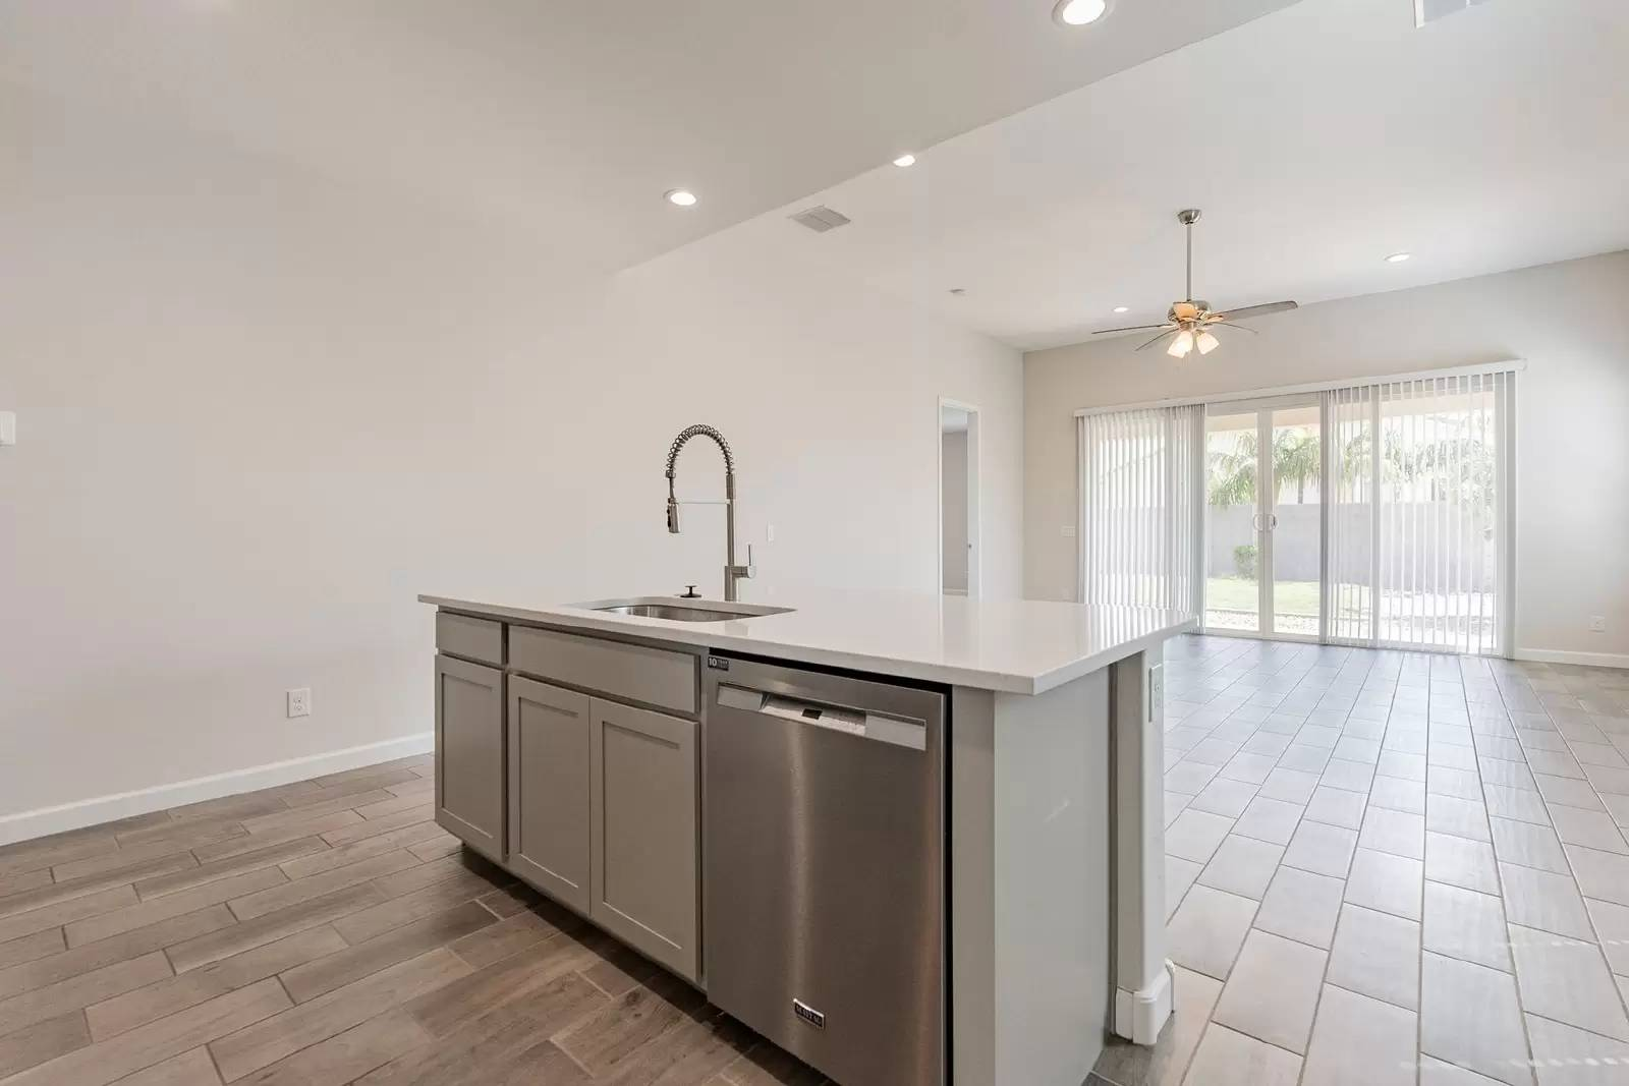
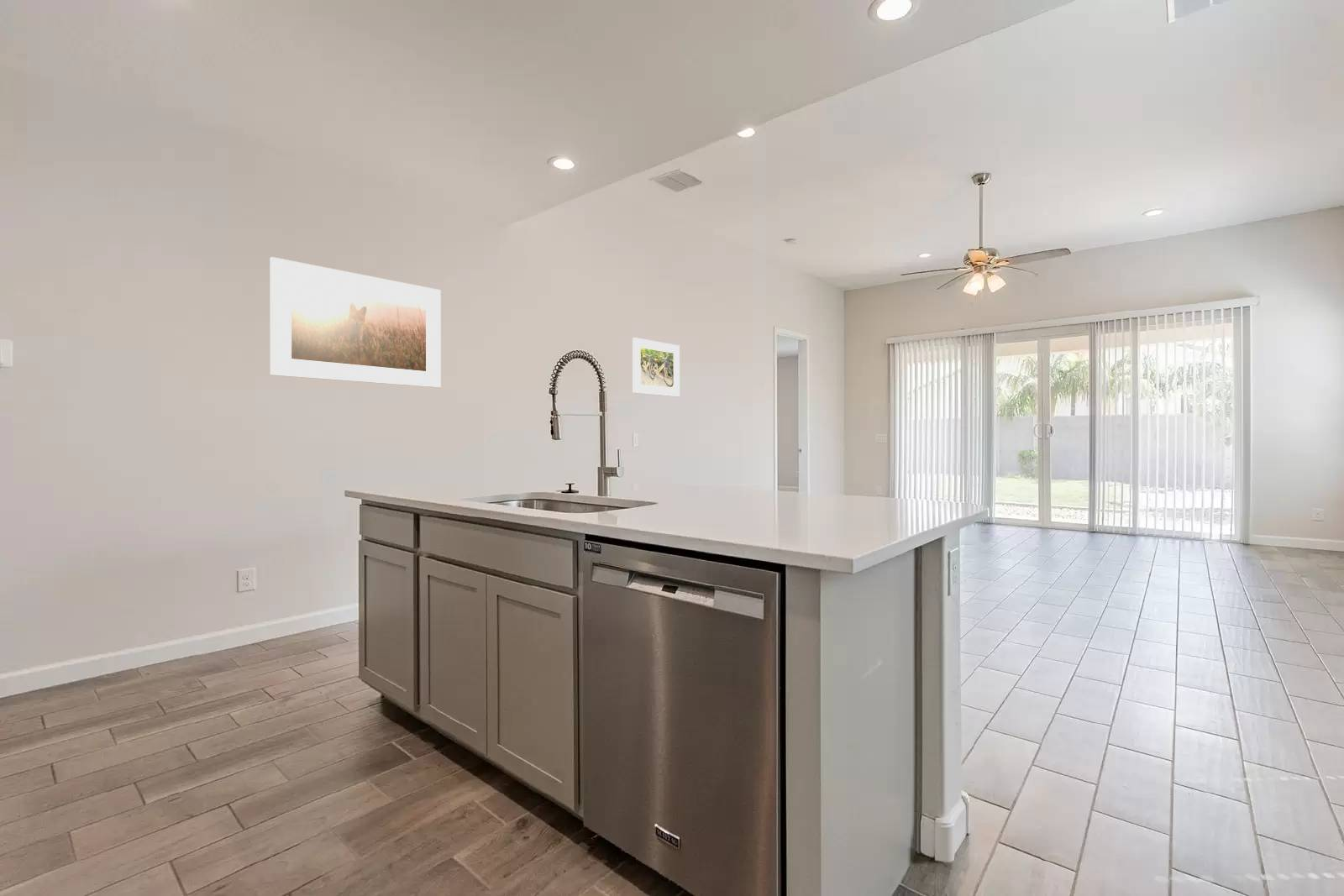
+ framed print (657, 368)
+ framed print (363, 328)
